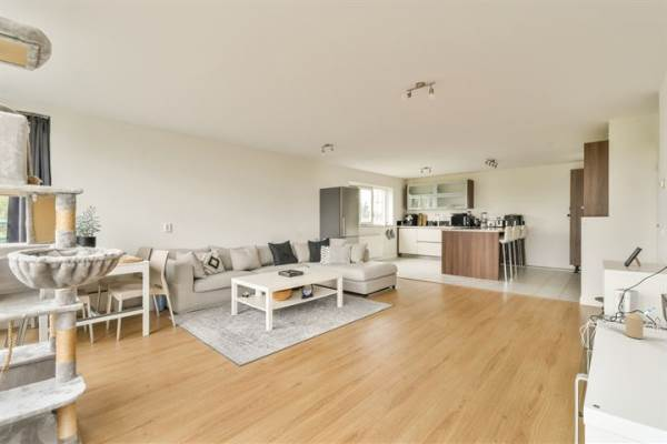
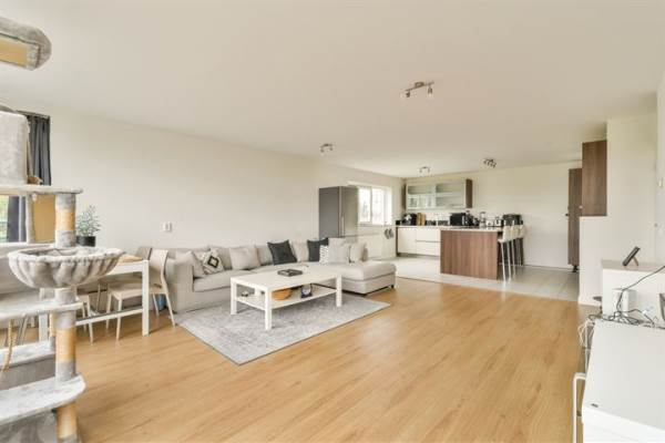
- candle (634, 324)
